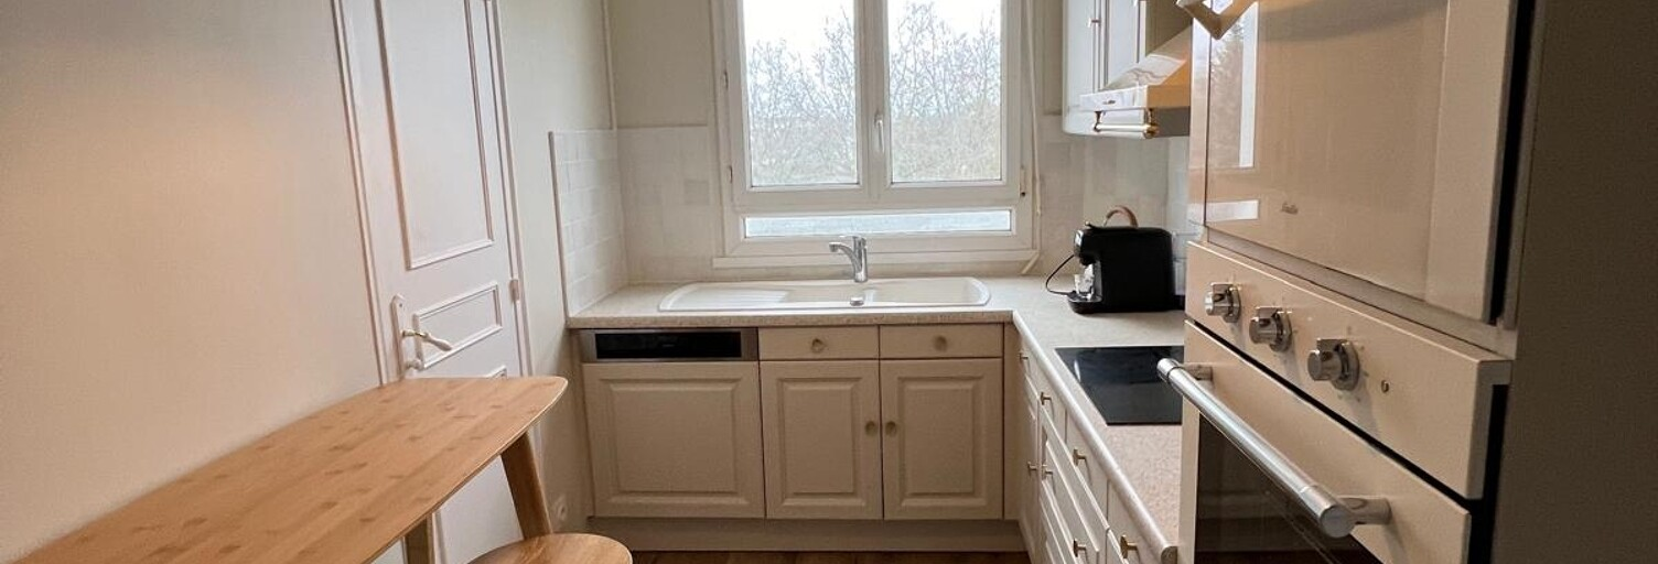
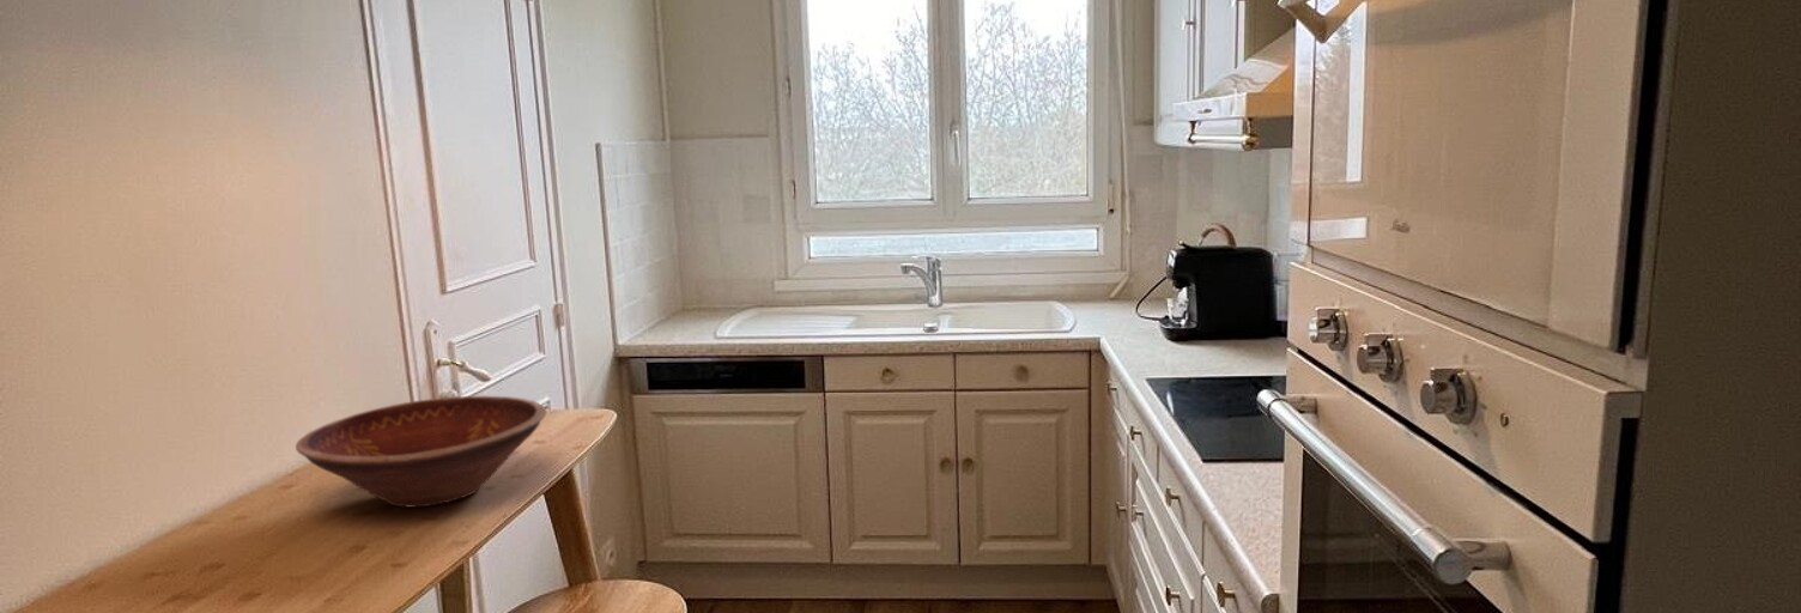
+ ceramic bowl (429, 457)
